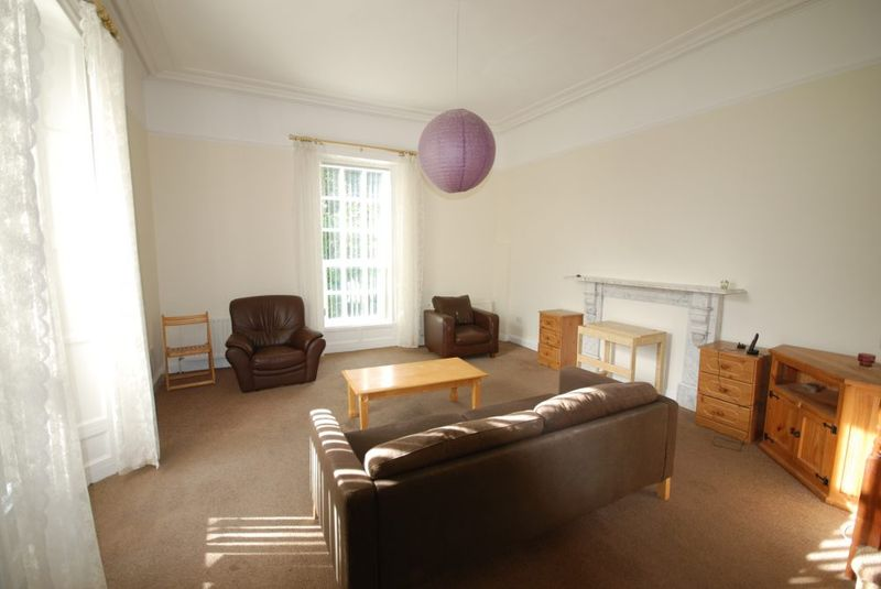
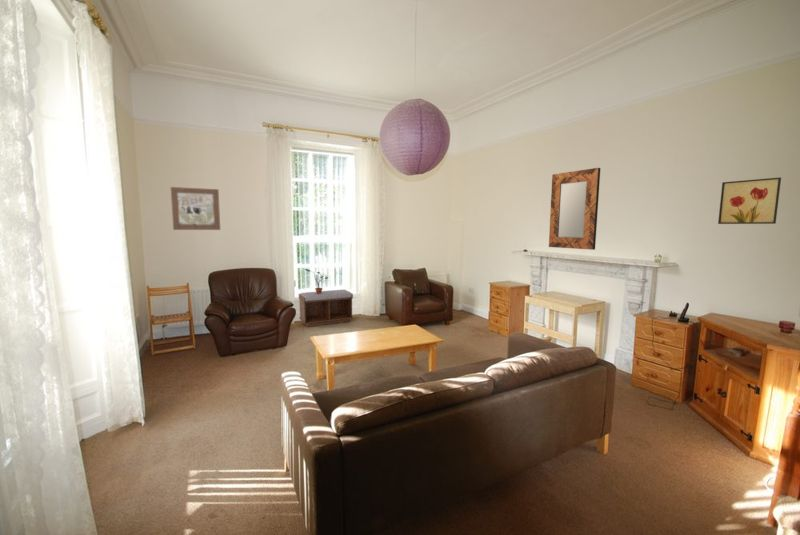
+ potted plant (316, 280)
+ bench (326, 306)
+ wall art (196, 209)
+ home mirror (572, 210)
+ wall art (748, 202)
